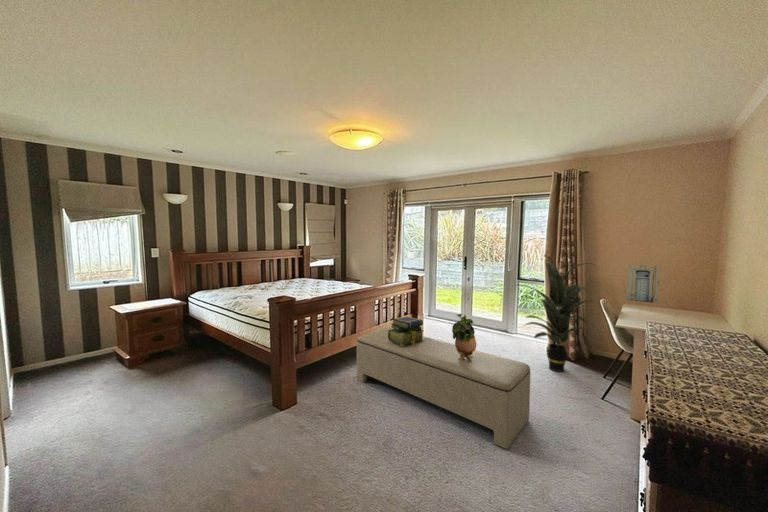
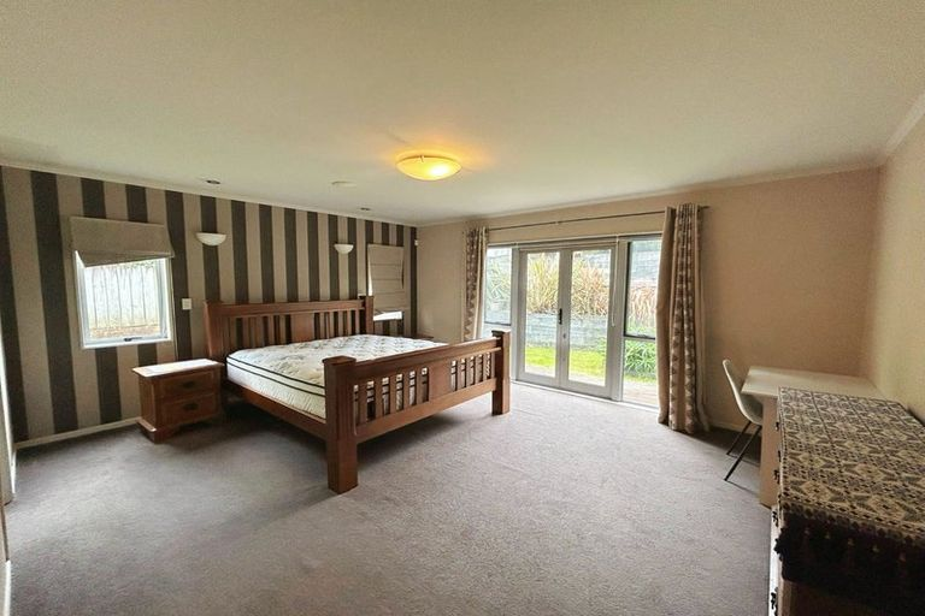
- wall art (642, 283)
- potted plant (463, 335)
- stack of books (406, 329)
- indoor plant (554, 311)
- bench (432, 372)
